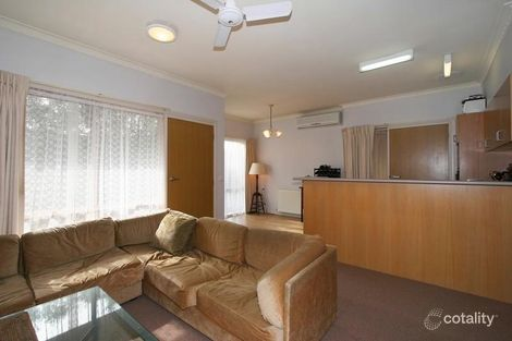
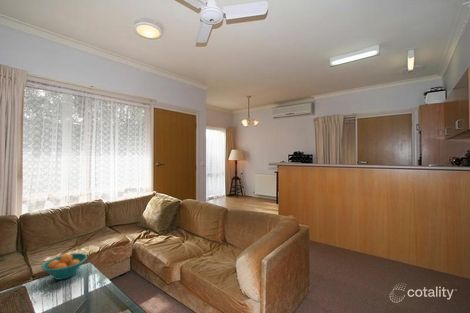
+ fruit bowl (65, 264)
